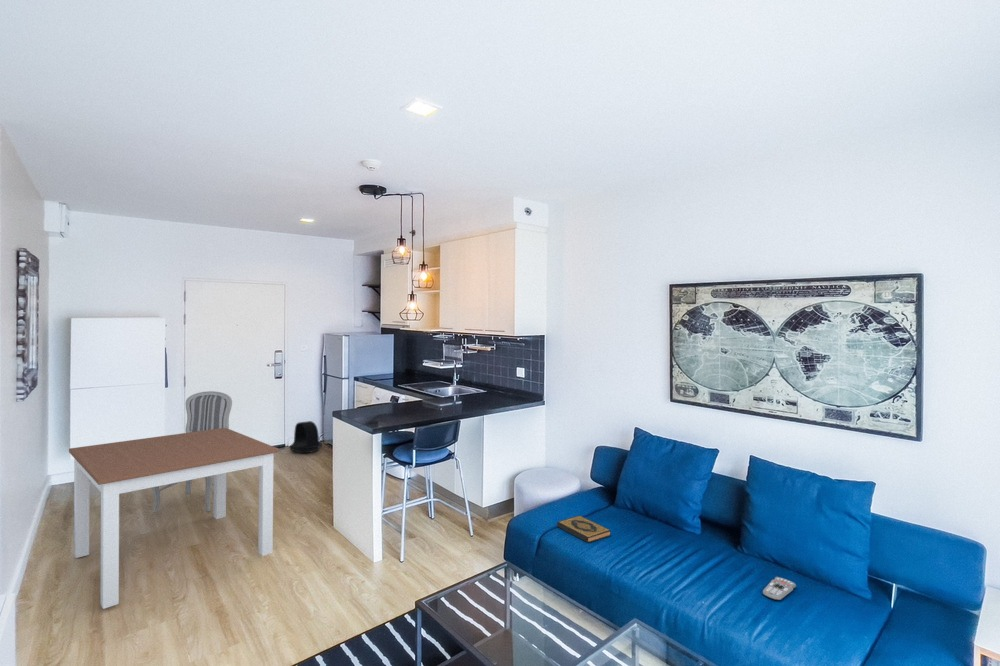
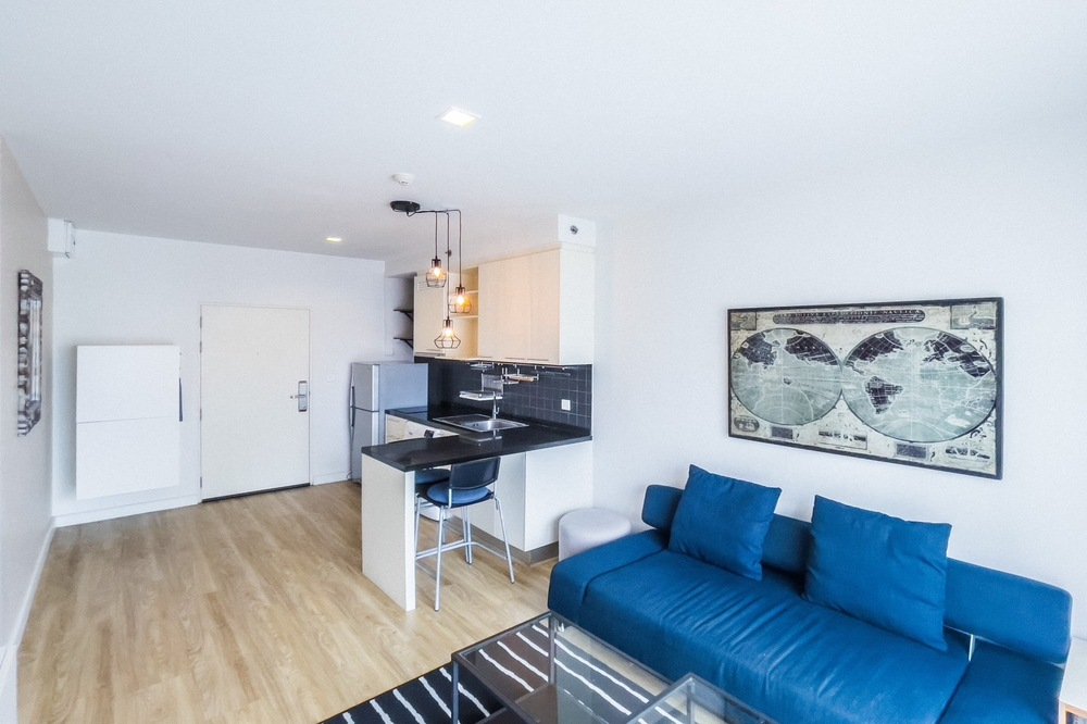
- dining chair (196, 431)
- dining table (170, 483)
- hardback book (583, 528)
- backpack (306, 436)
- remote control (778, 589)
